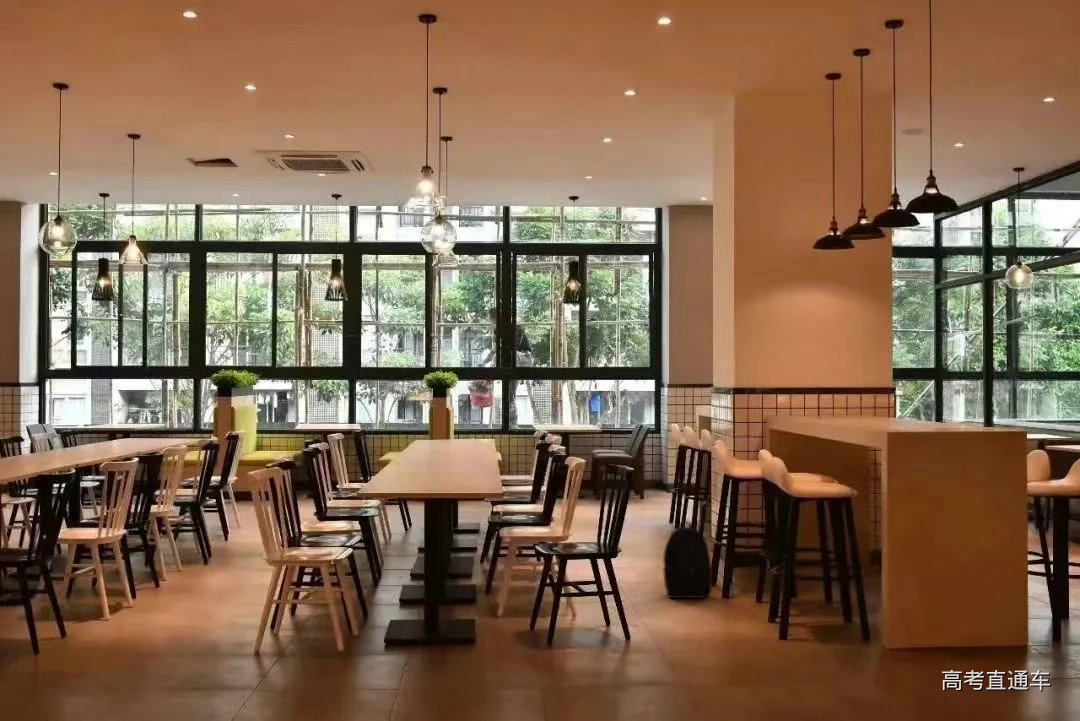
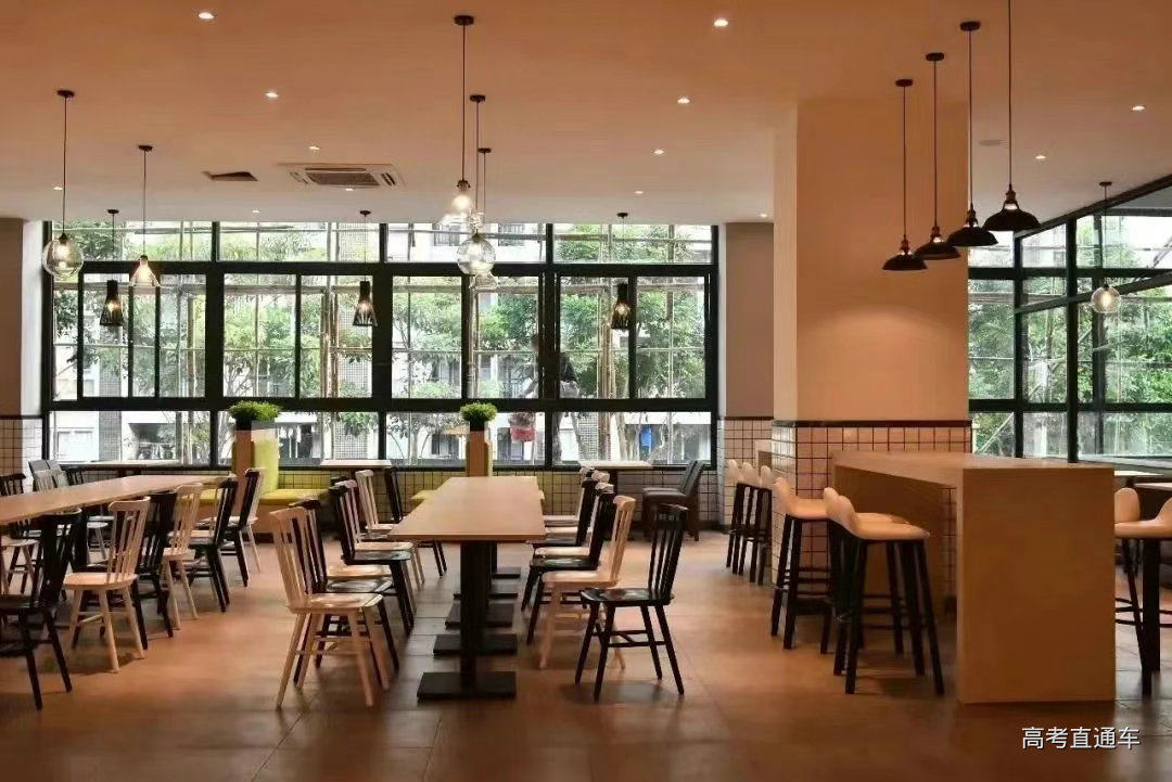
- backpack (686, 558)
